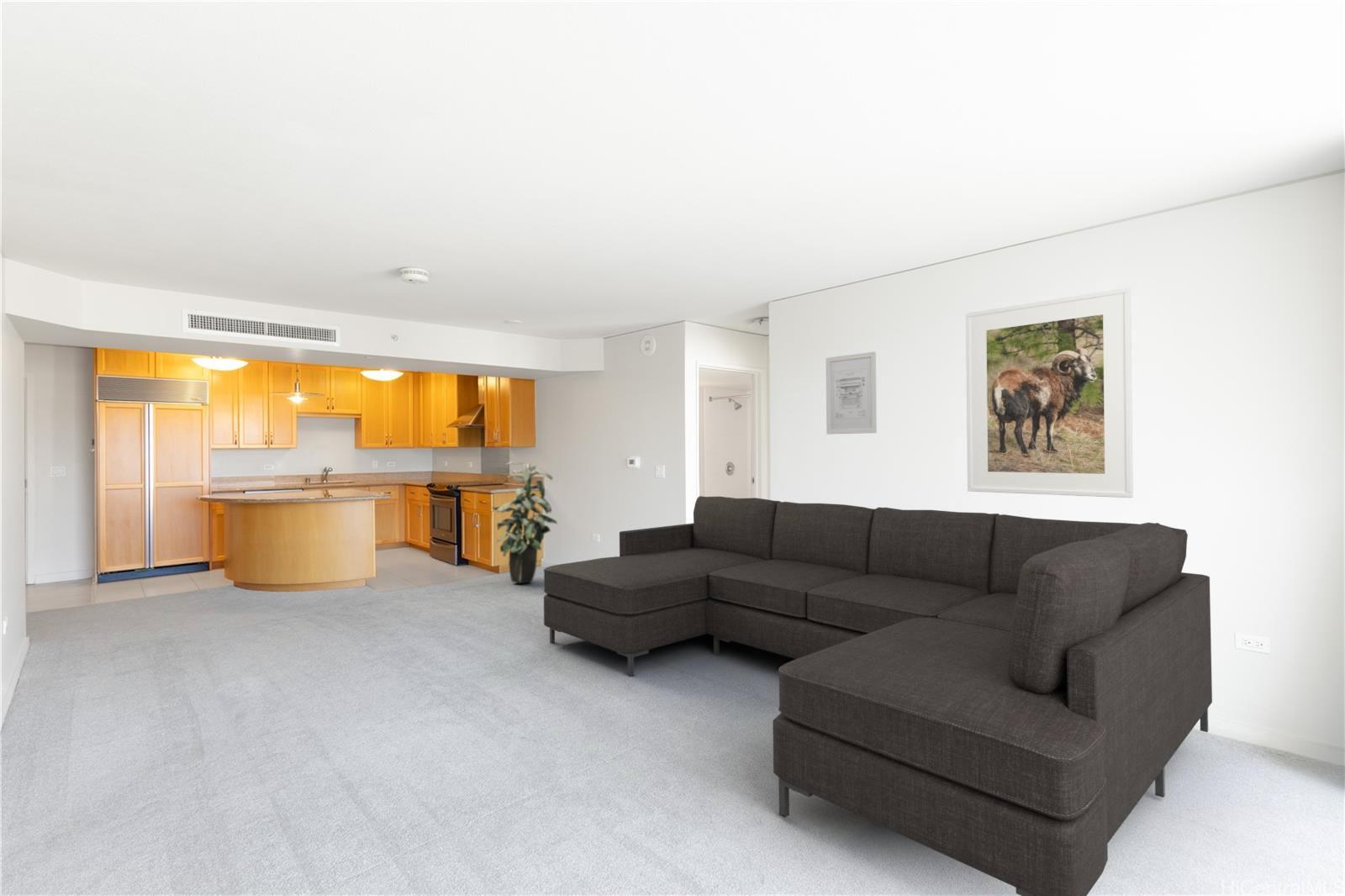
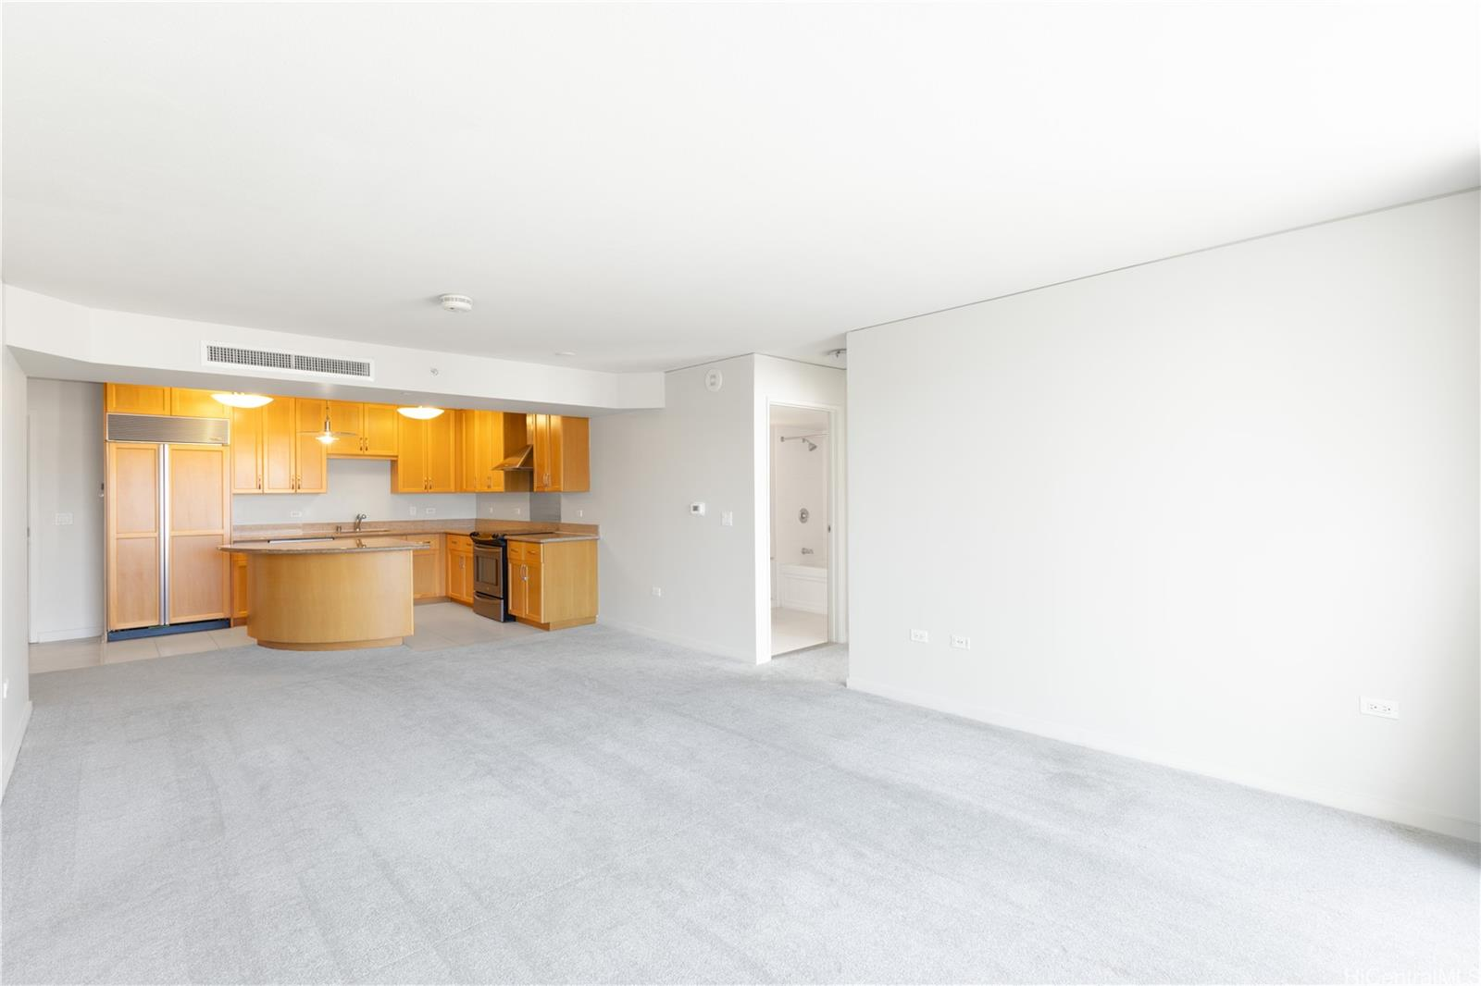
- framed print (1042, 398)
- wall art (850, 394)
- indoor plant (522, 521)
- sofa (788, 601)
